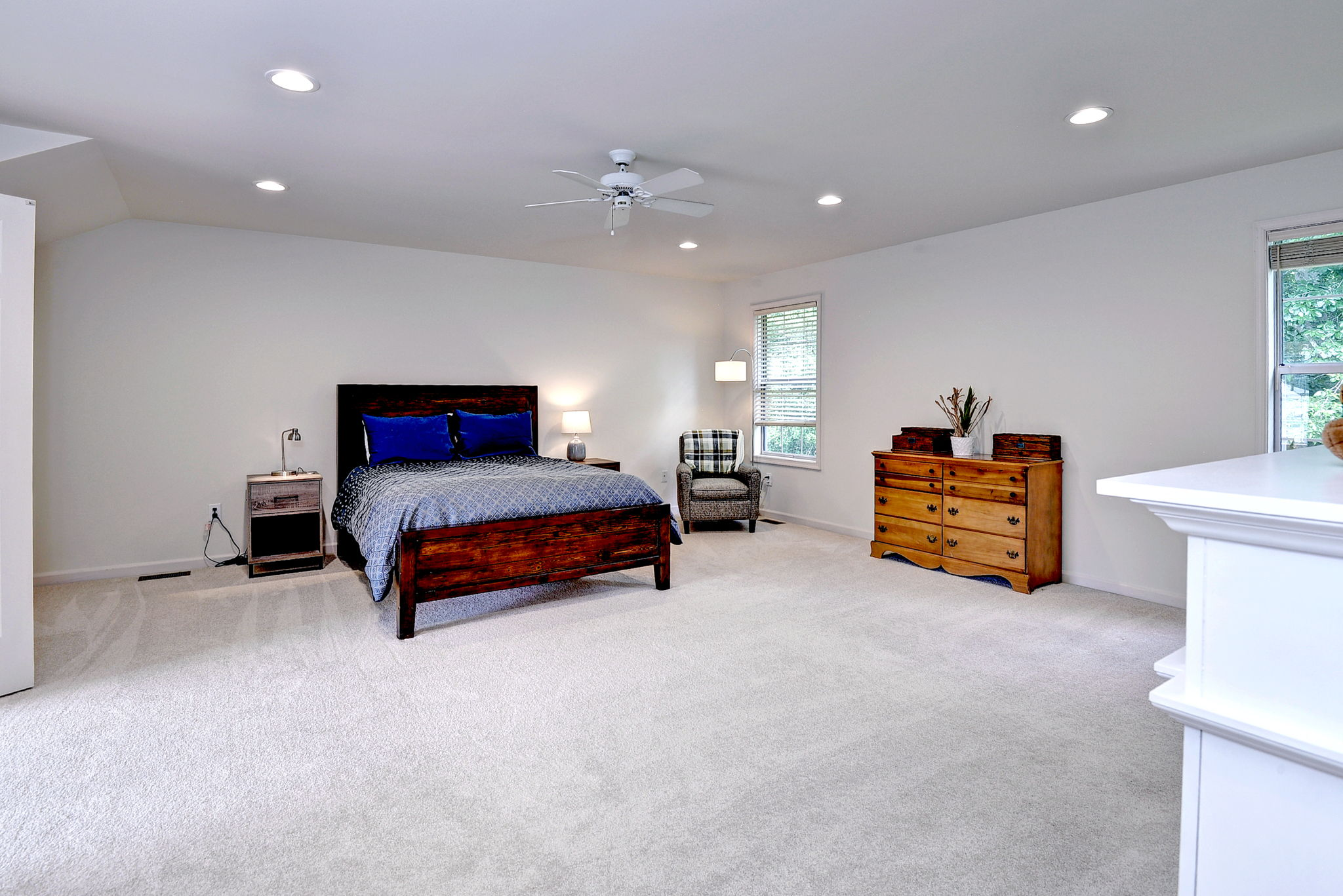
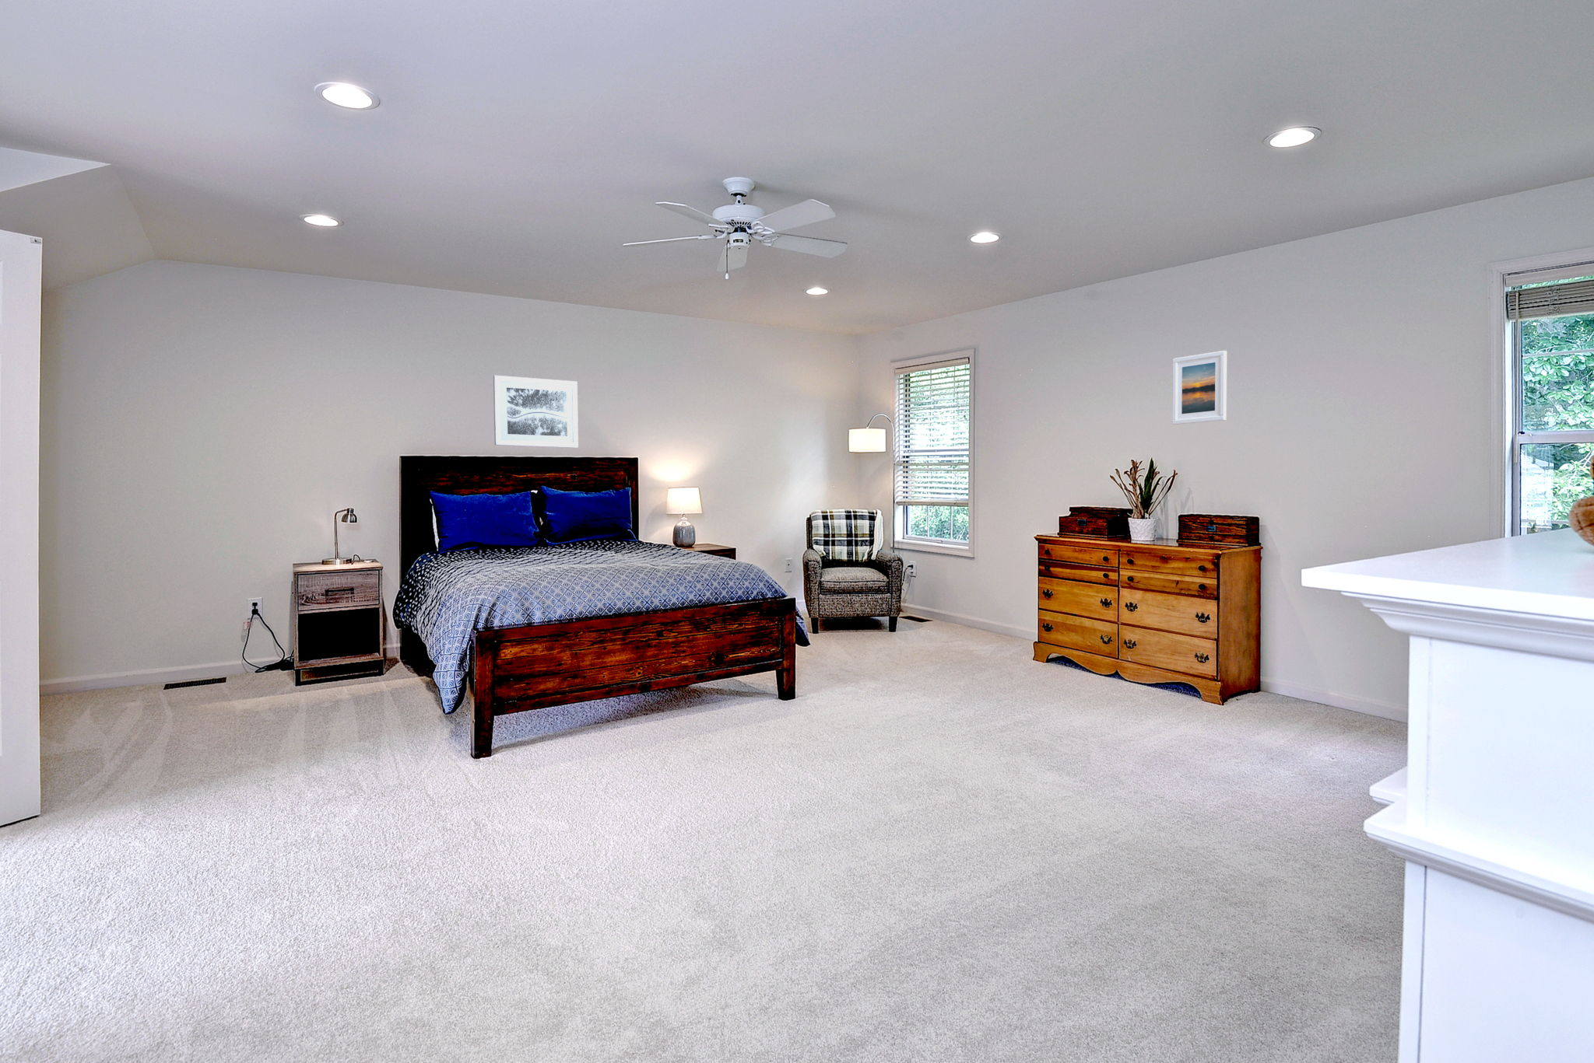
+ wall art (536, 412)
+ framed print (1199, 388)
